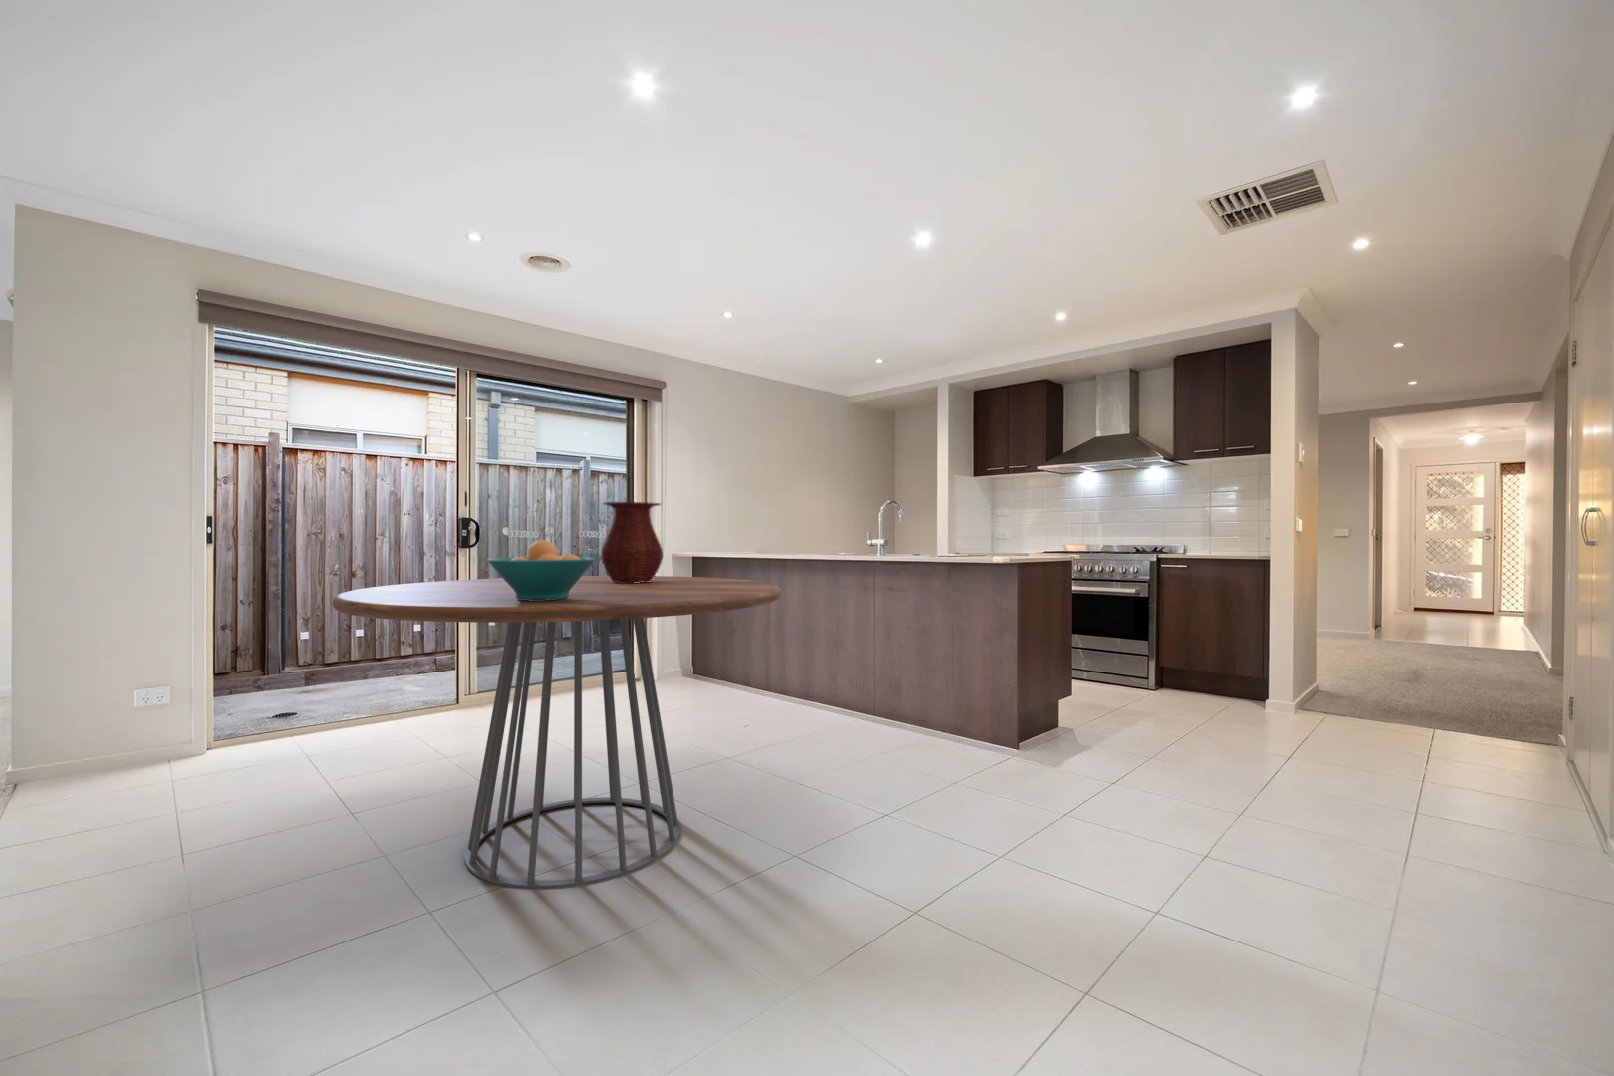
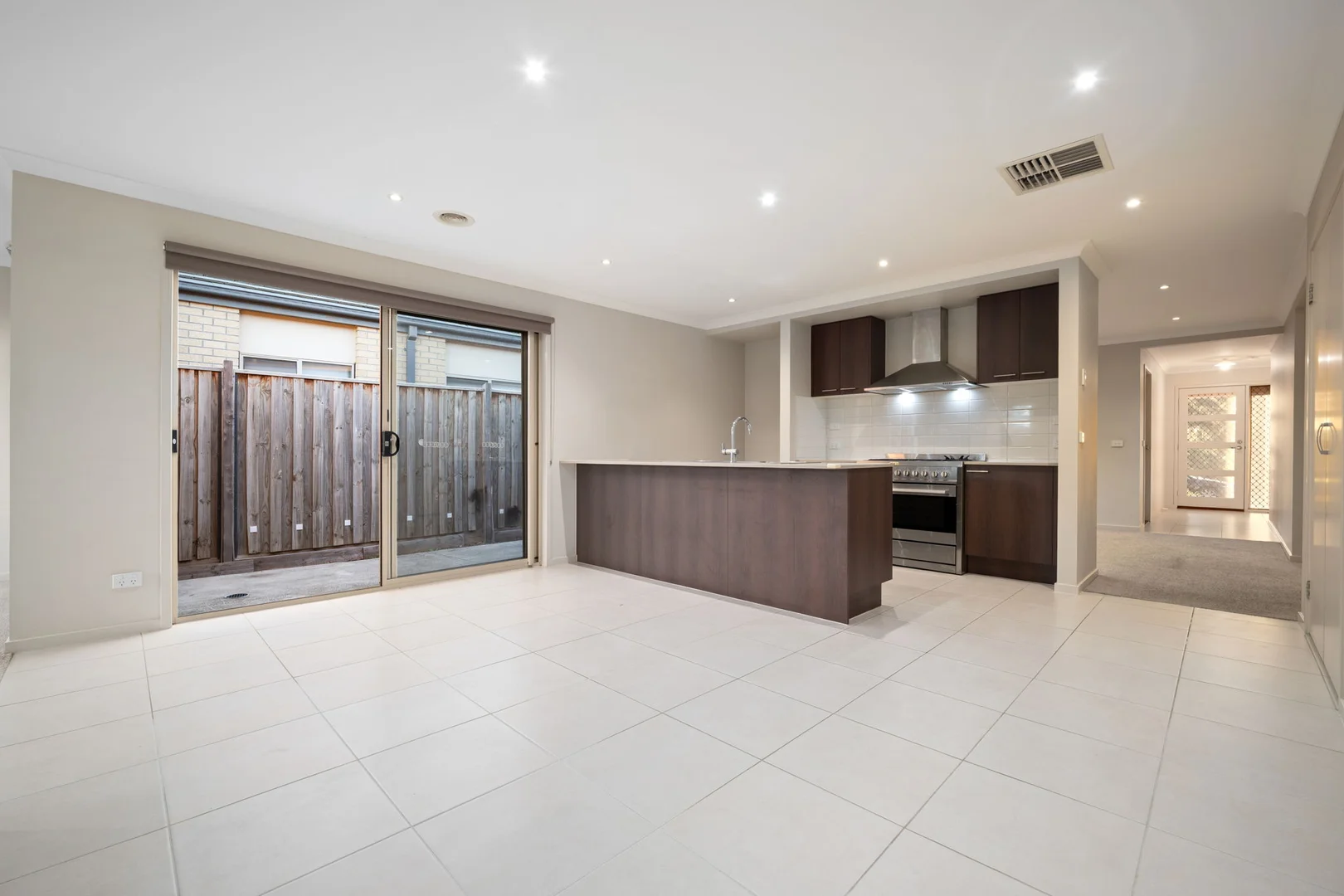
- dining table (576, 712)
- vase (632, 542)
- fruit bowl (542, 569)
